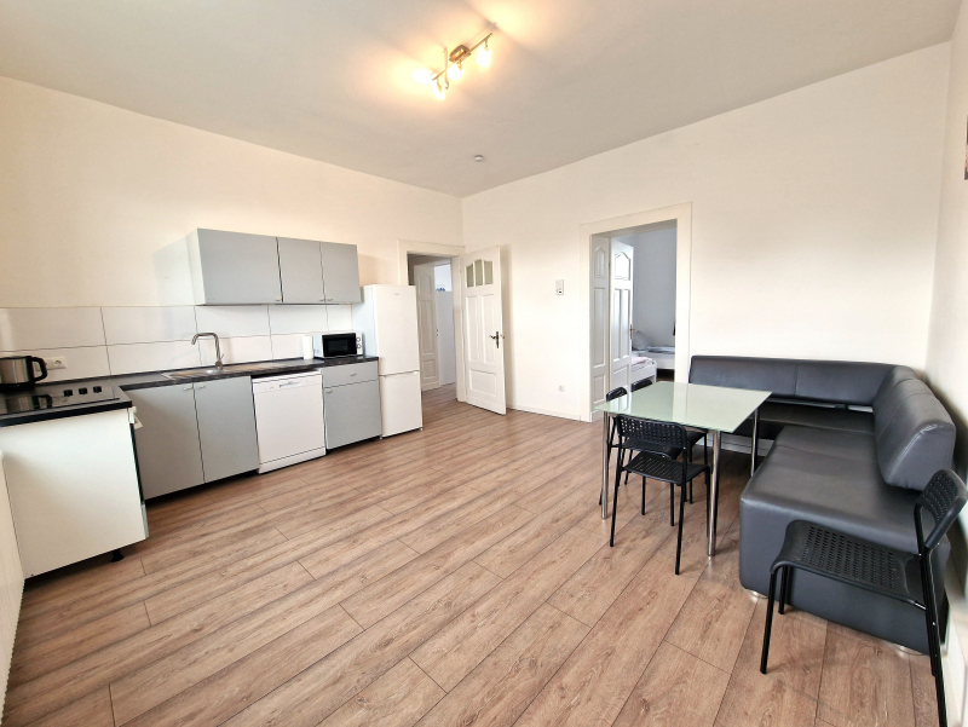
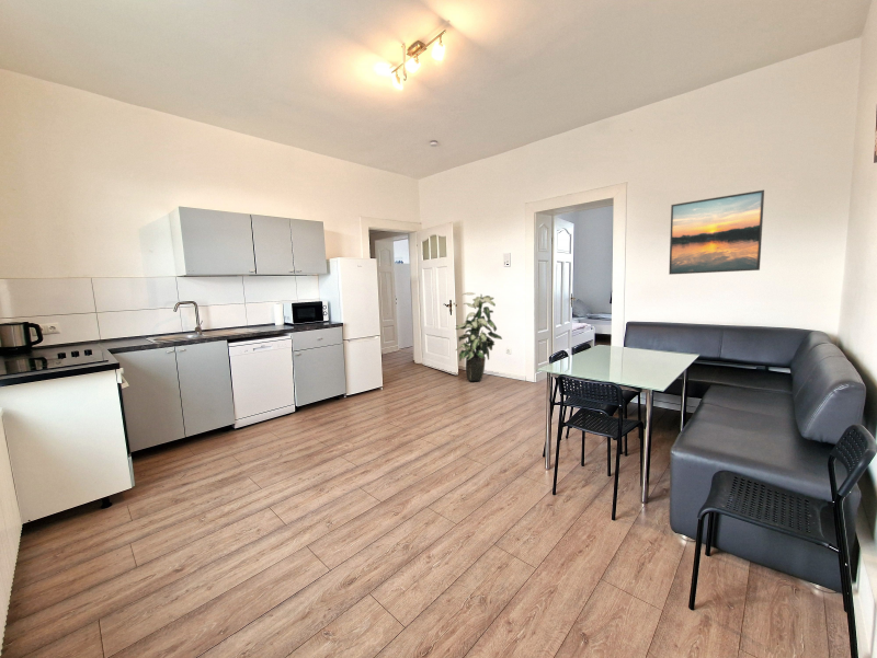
+ indoor plant (475, 336)
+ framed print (713, 235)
